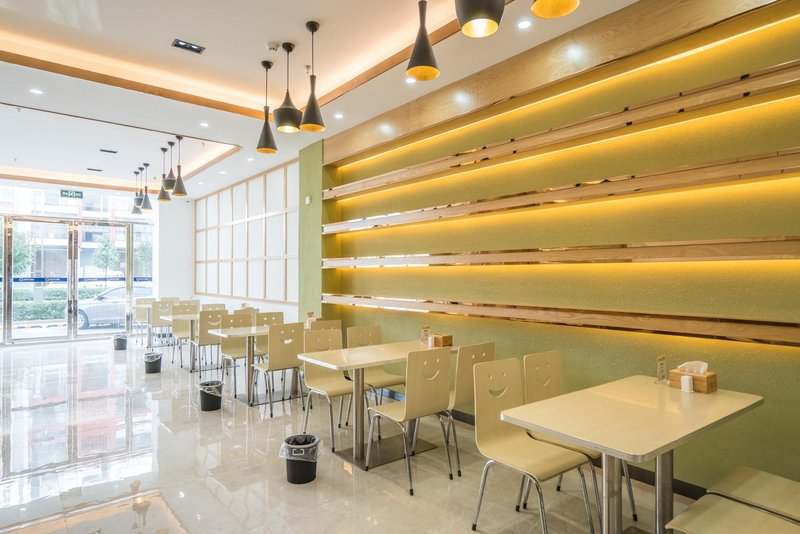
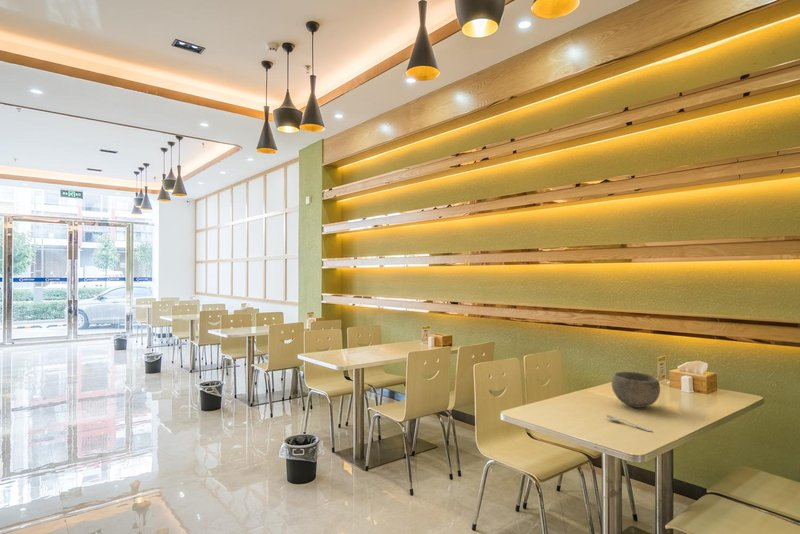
+ spoon (628, 422)
+ bowl (635, 390)
